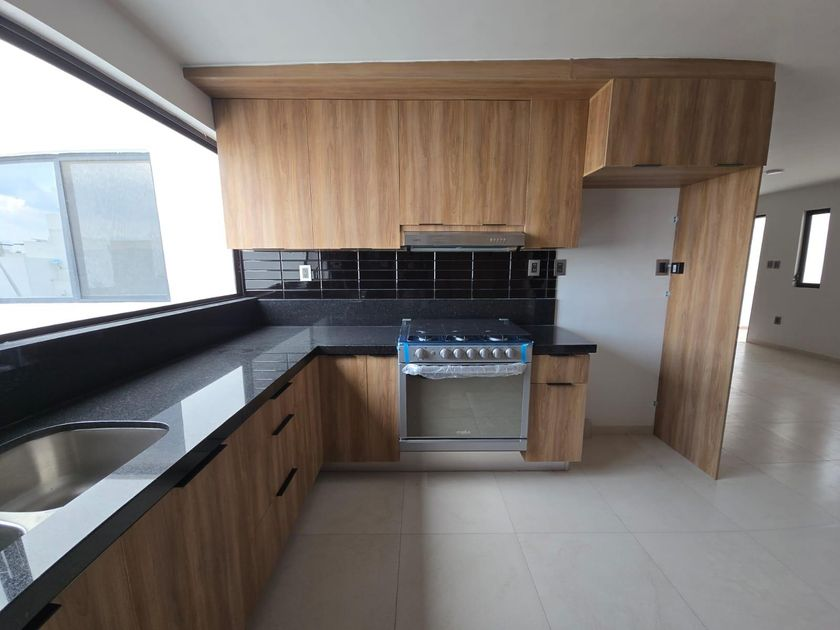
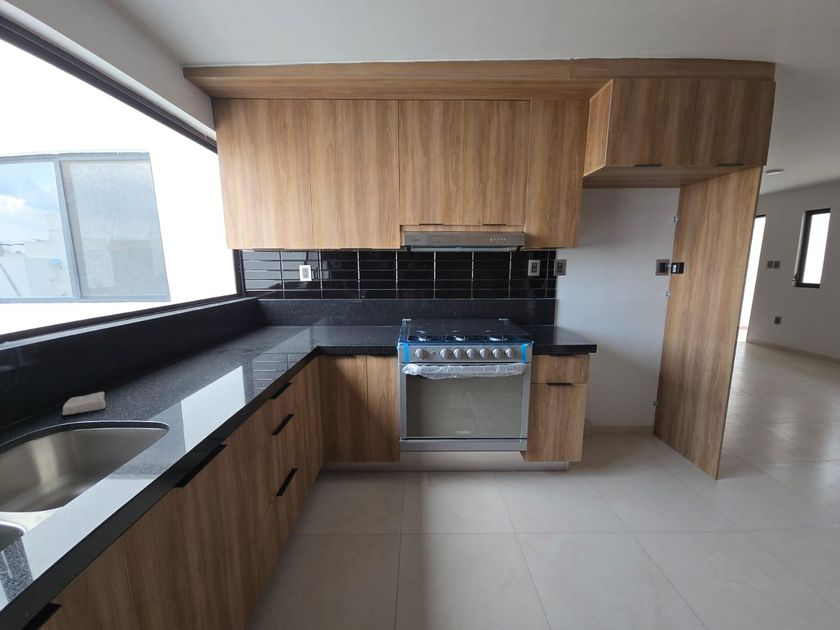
+ soap bar (84, 403)
